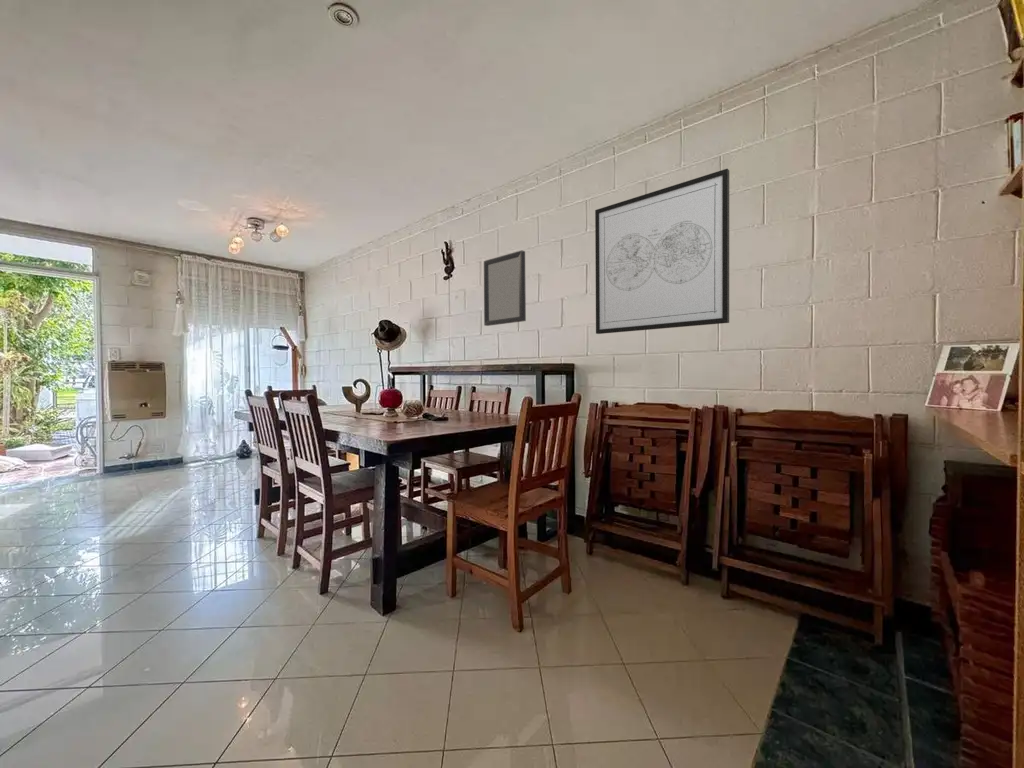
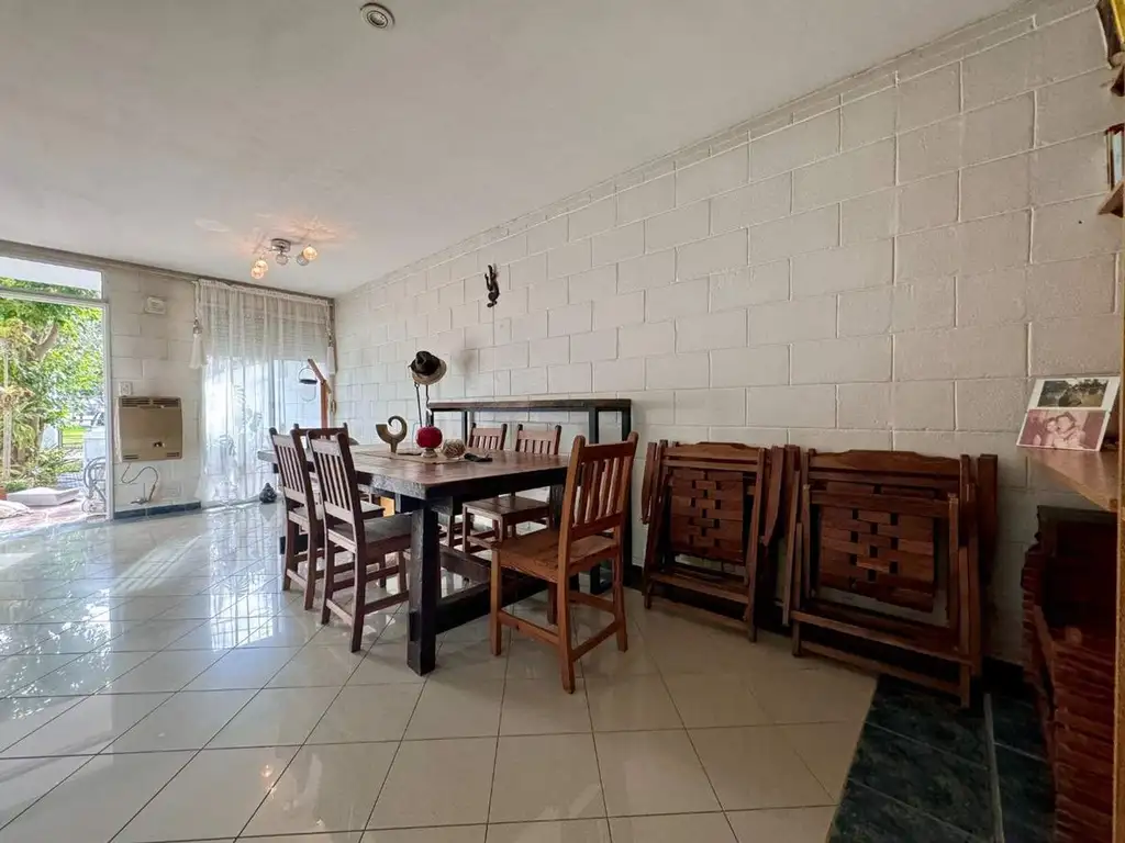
- wall art (655, 260)
- home mirror (504, 289)
